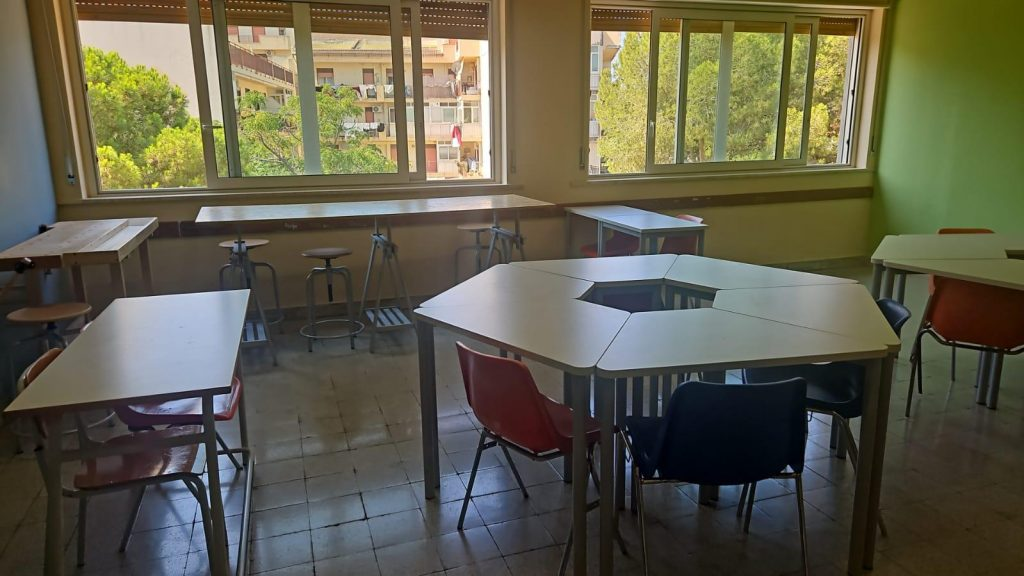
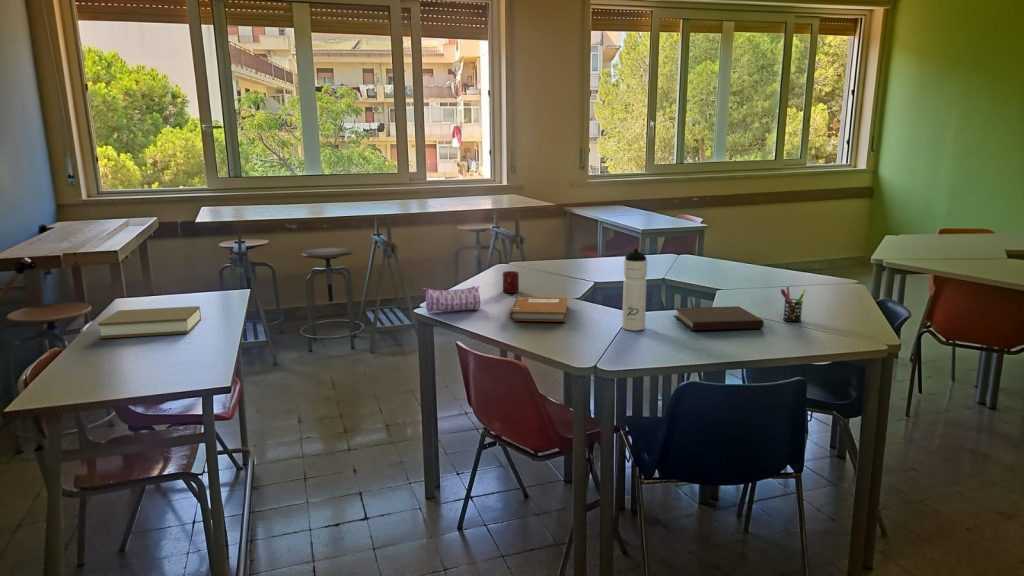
+ water bottle (634, 288)
+ pencil case (453, 298)
+ book (152, 321)
+ pen holder (794, 303)
+ cup (510, 282)
+ notebook (716, 318)
+ notebook (539, 308)
